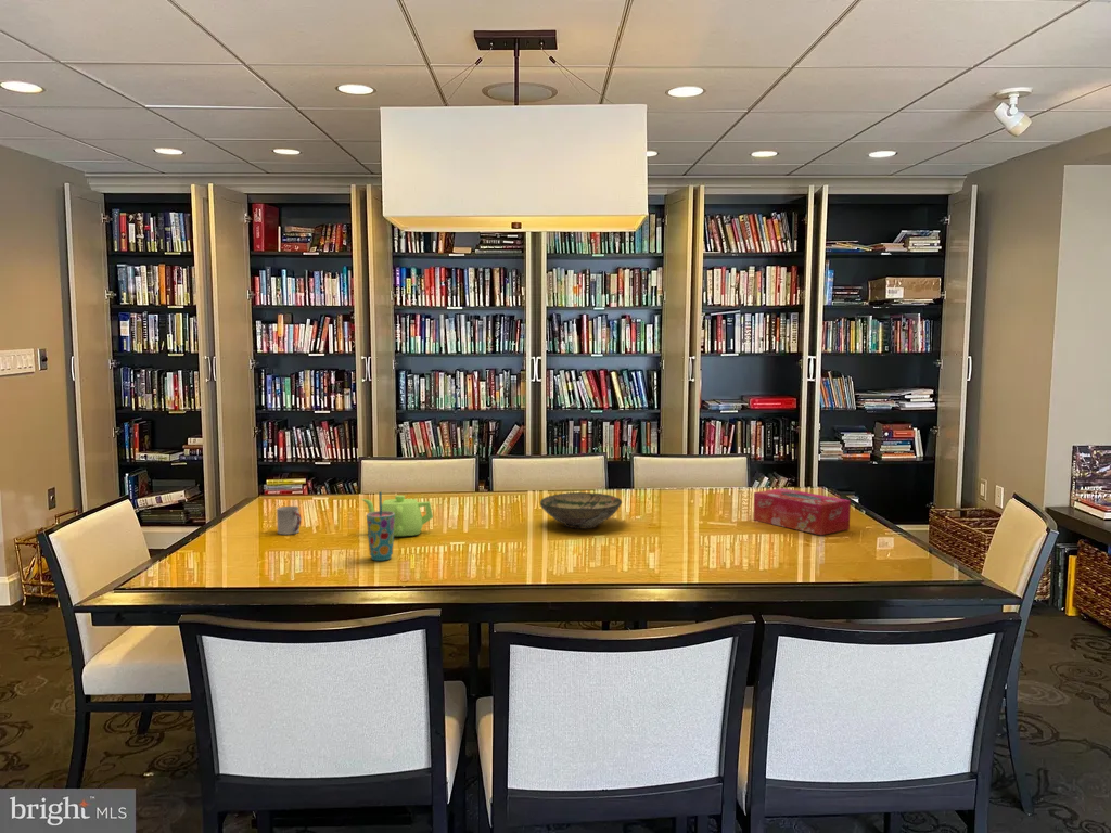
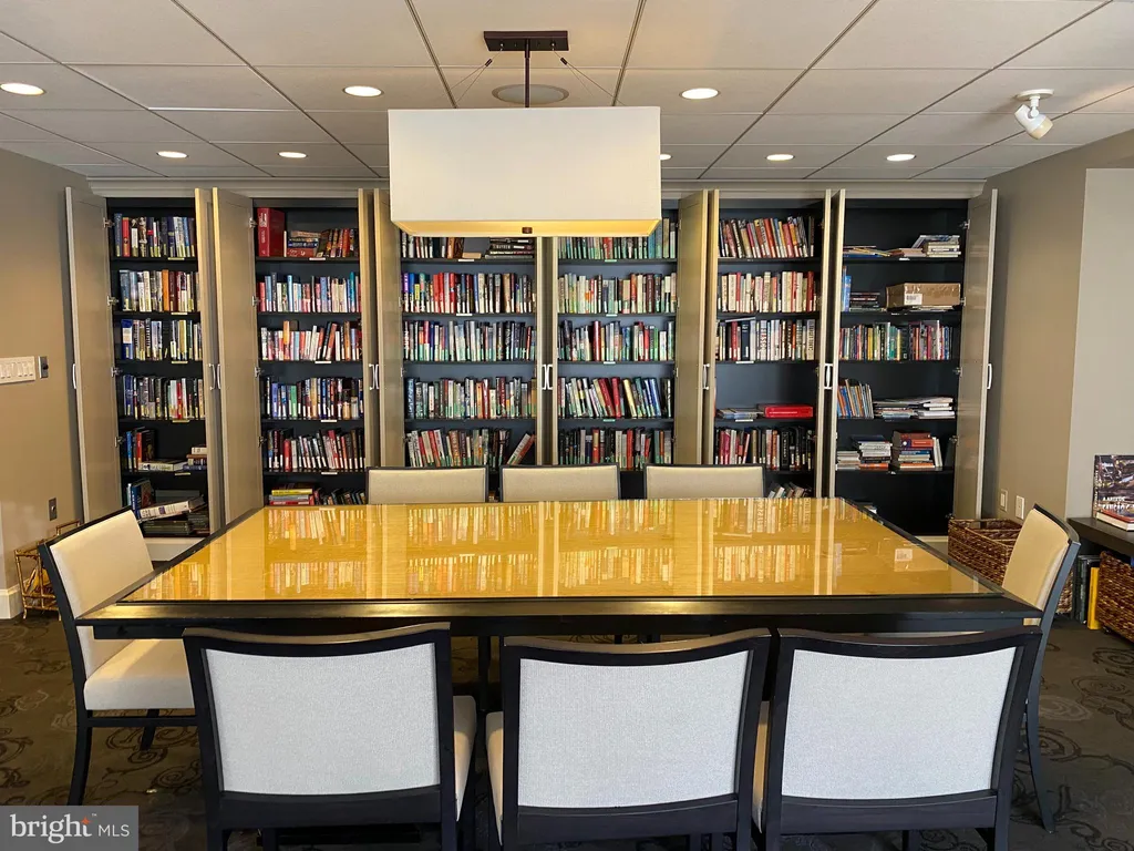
- cup (291, 521)
- cup (381, 525)
- tissue box (800, 510)
- teapot (399, 514)
- bowl (580, 512)
